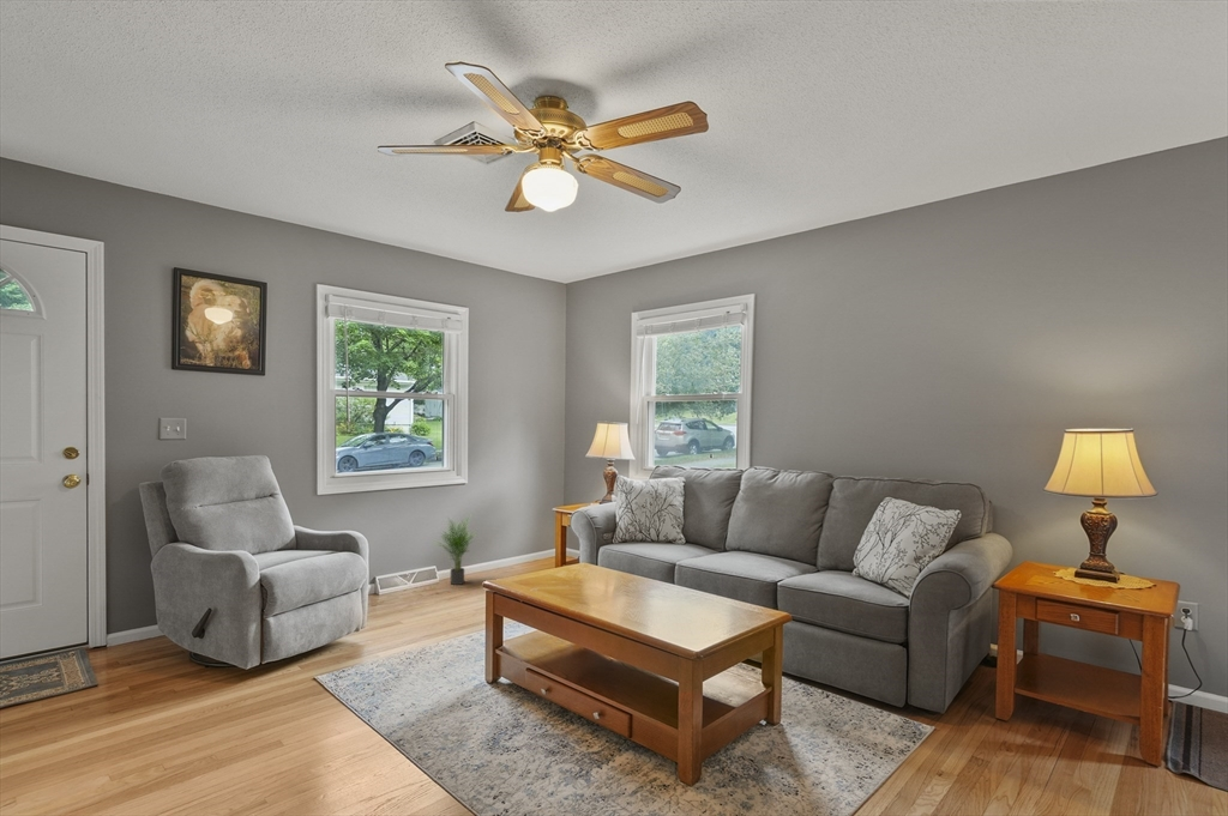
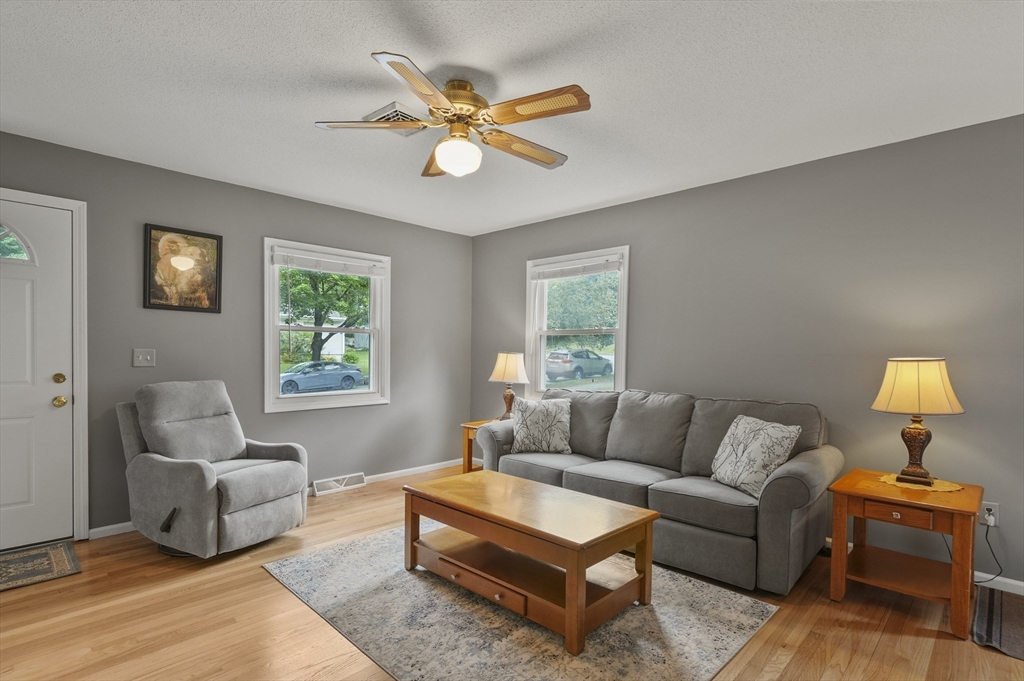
- potted plant (455, 549)
